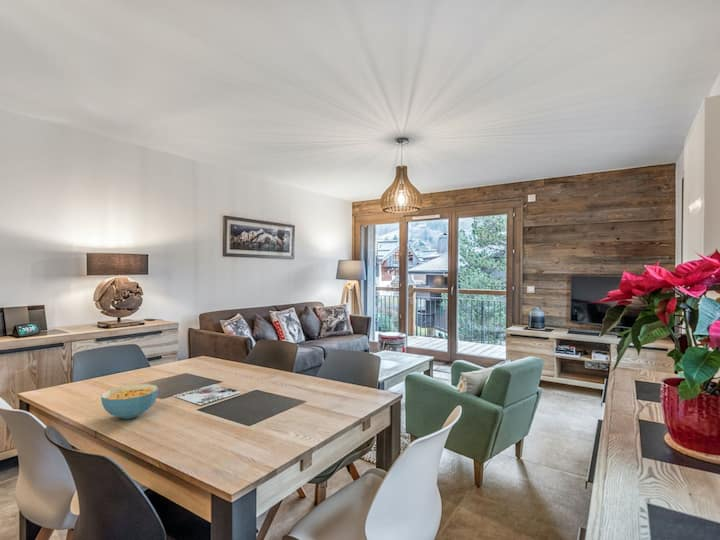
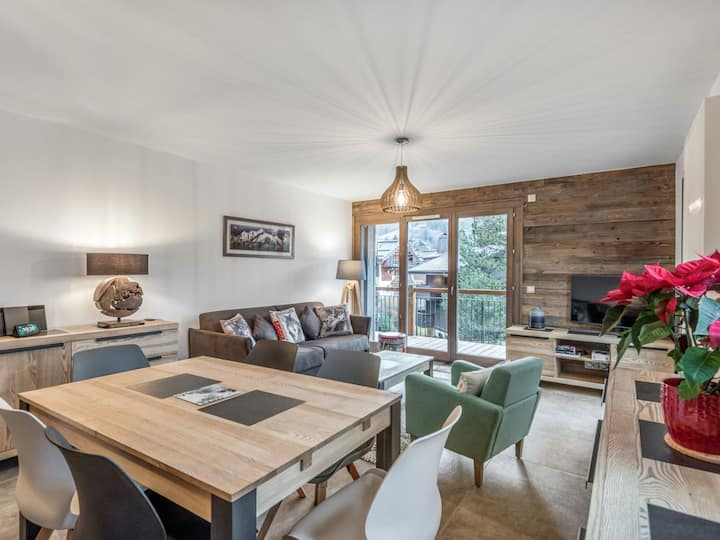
- cereal bowl (130, 403)
